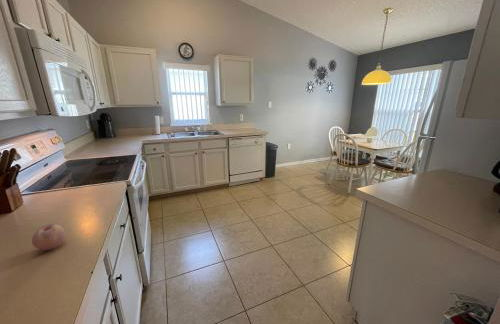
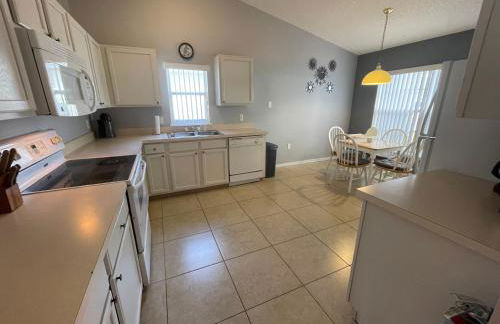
- fruit (49, 237)
